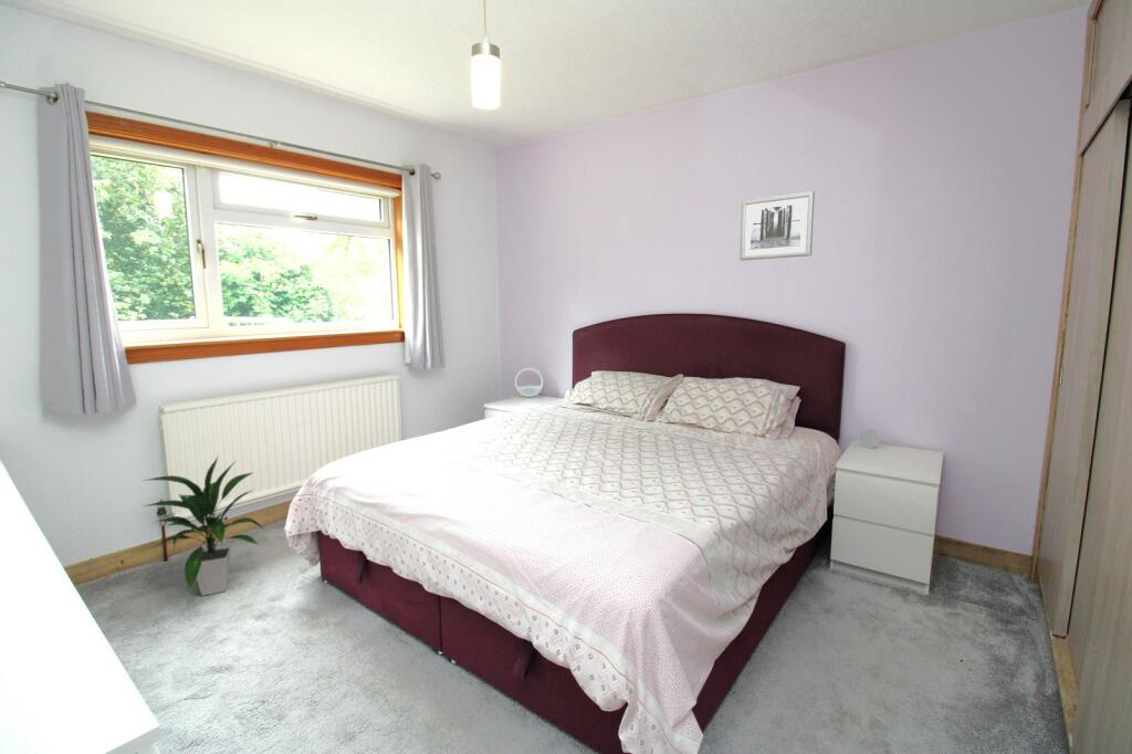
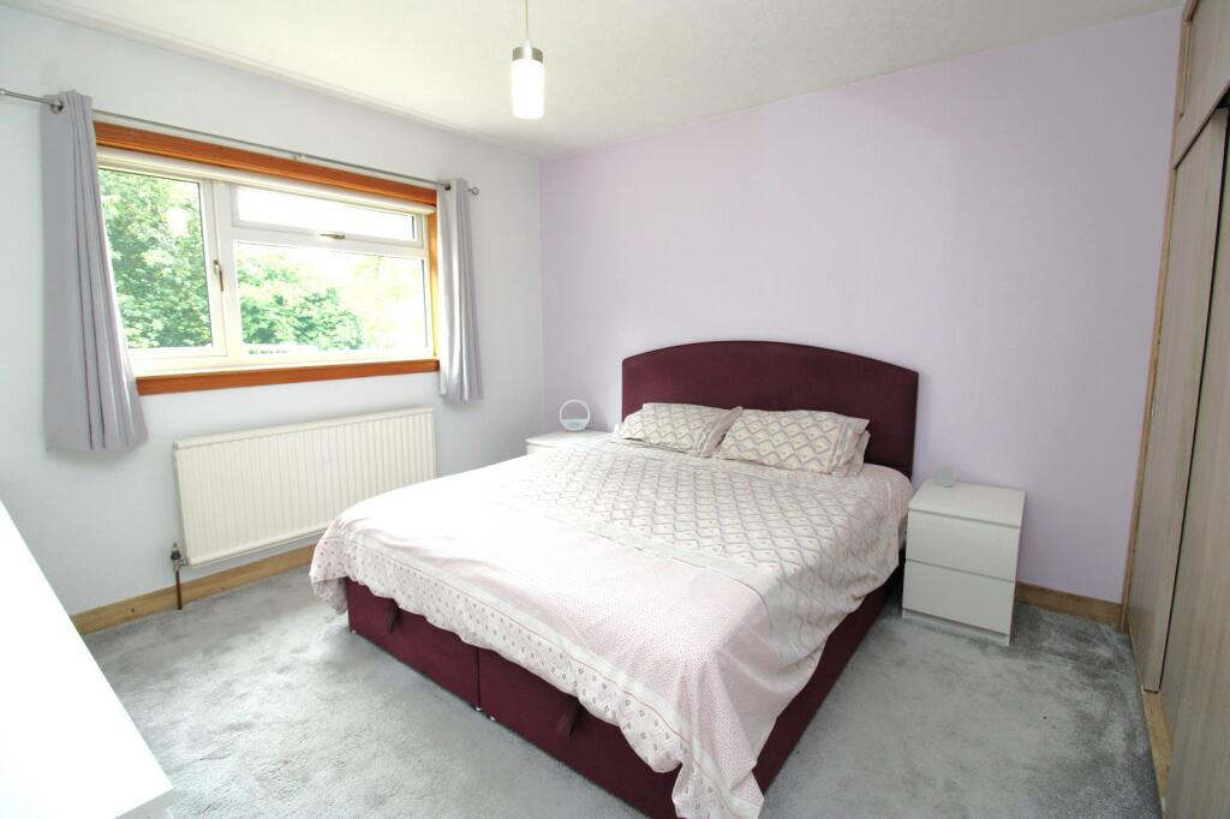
- indoor plant (206, 526)
- wall art (775, 227)
